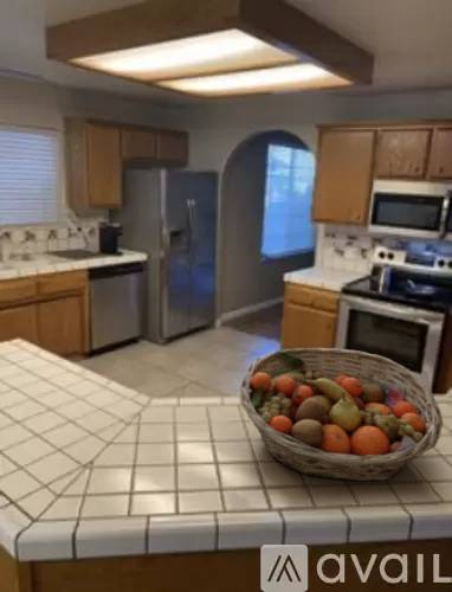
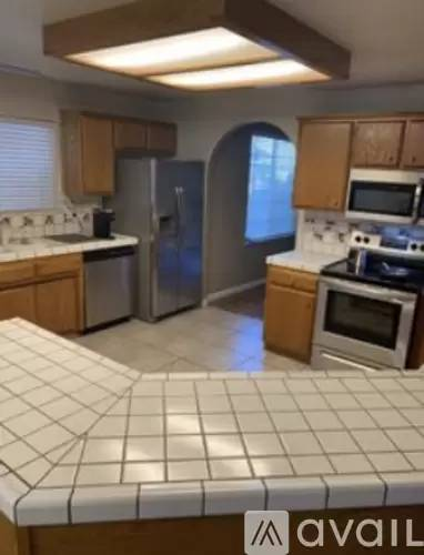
- fruit basket (335, 408)
